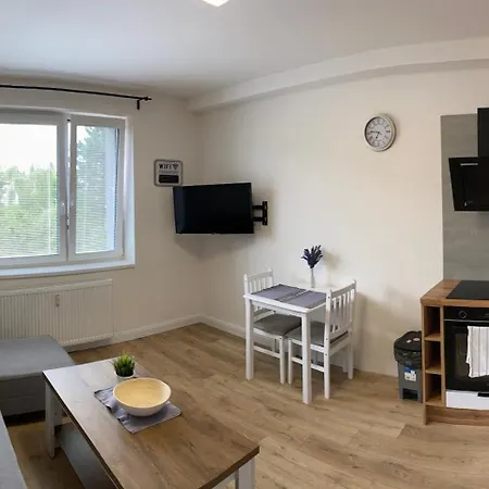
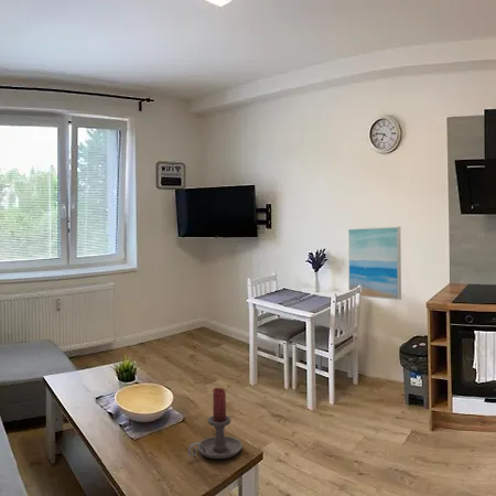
+ wall art (373, 262)
+ candle holder (214, 421)
